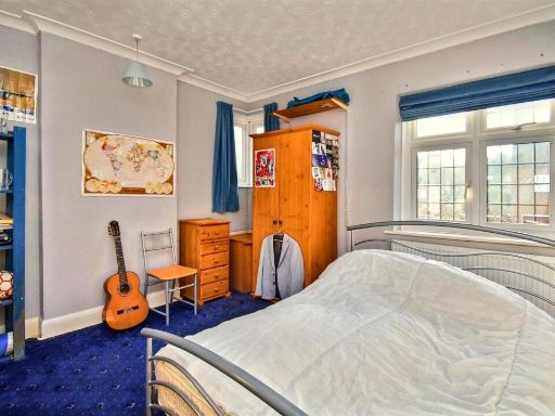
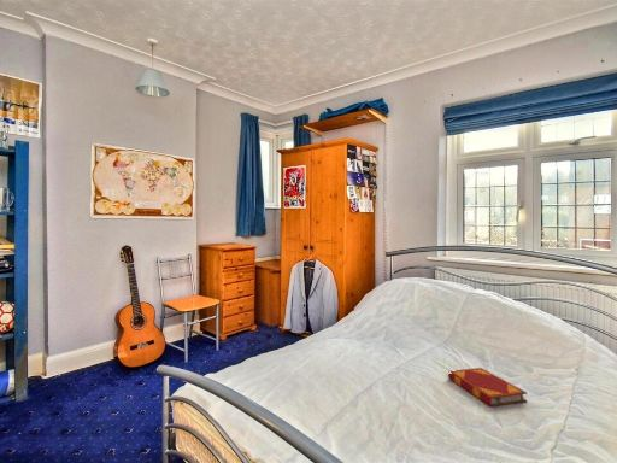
+ hardback book (484, 385)
